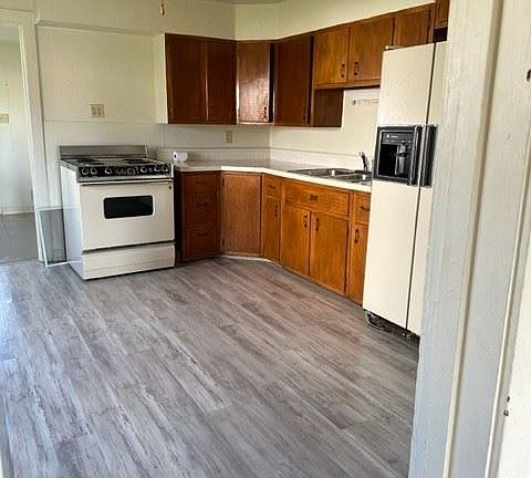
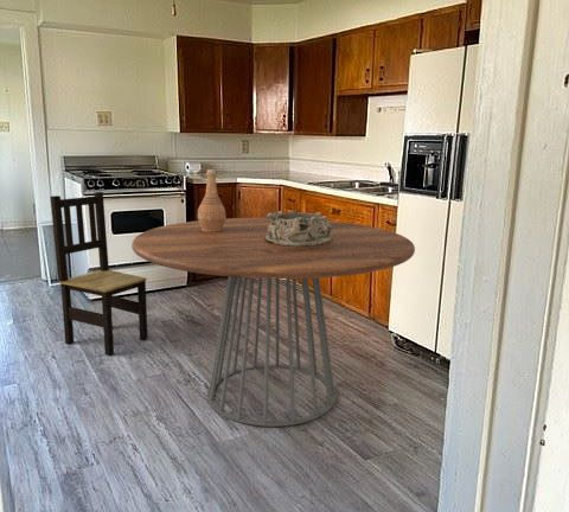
+ vase (211, 199)
+ dining table (269, 316)
+ dining chair (103, 270)
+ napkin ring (299, 225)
